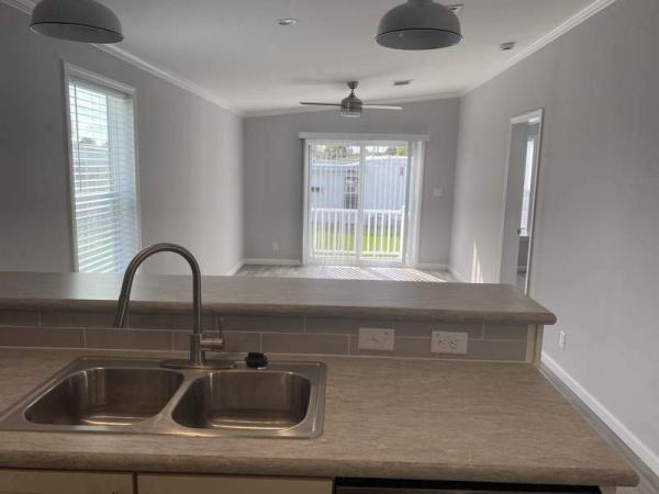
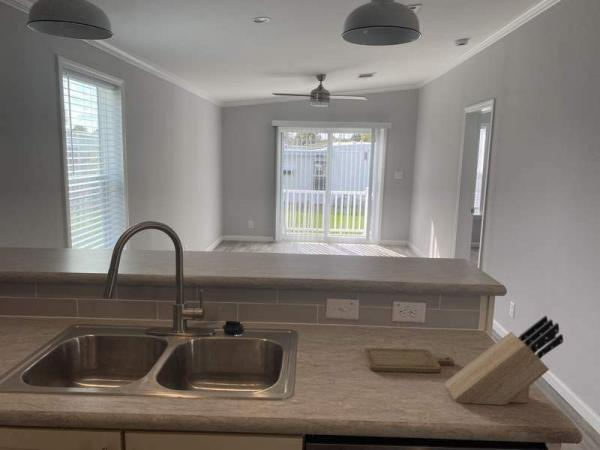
+ knife block (504, 357)
+ chopping board (409, 359)
